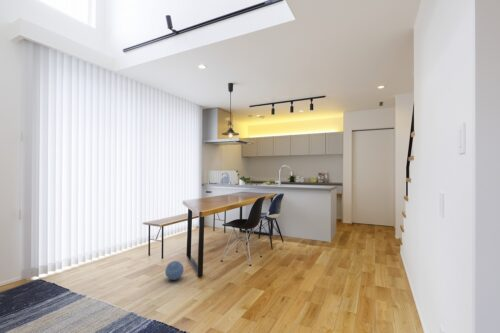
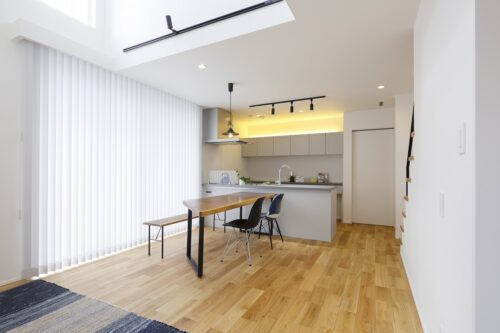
- ball (174, 270)
